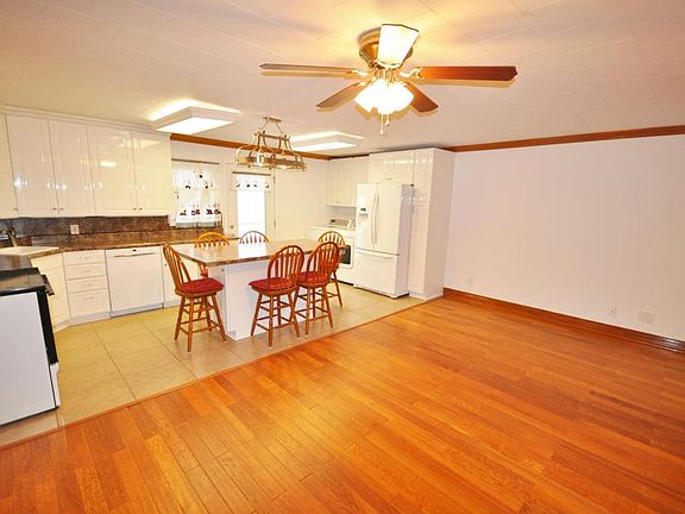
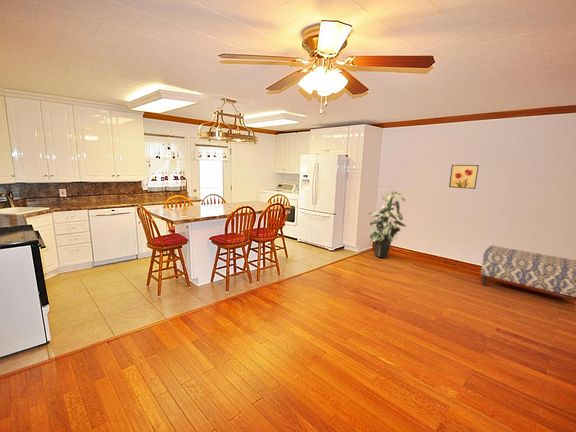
+ indoor plant (384, 223)
+ wall art (463, 176)
+ bench (531, 274)
